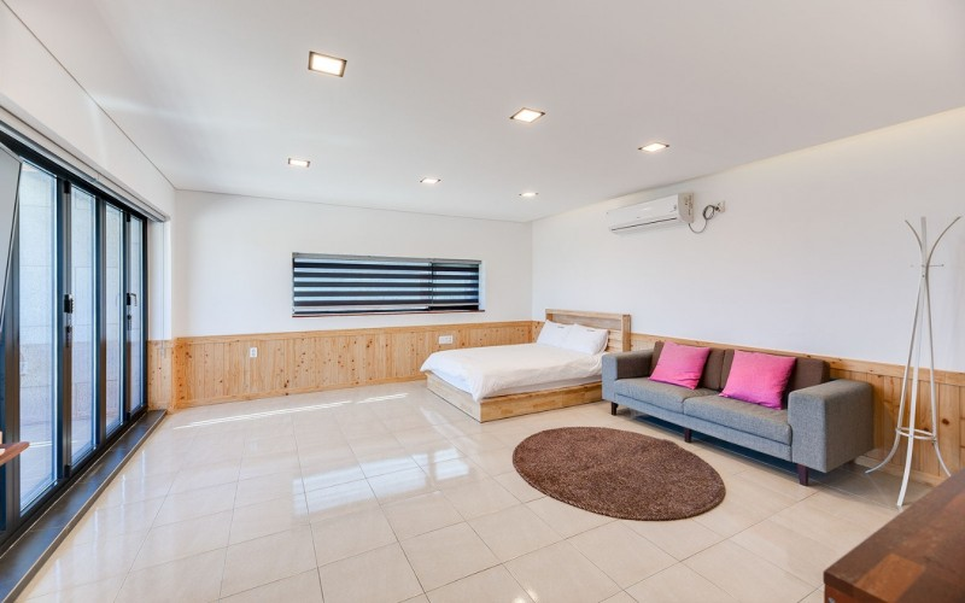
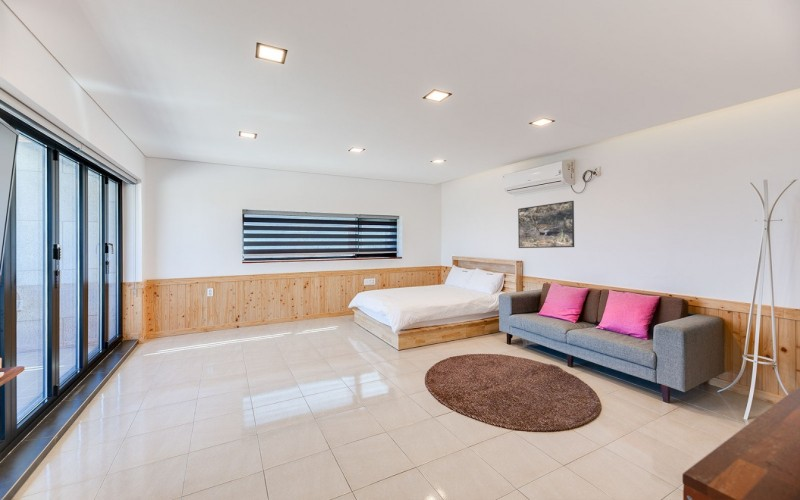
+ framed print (543, 226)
